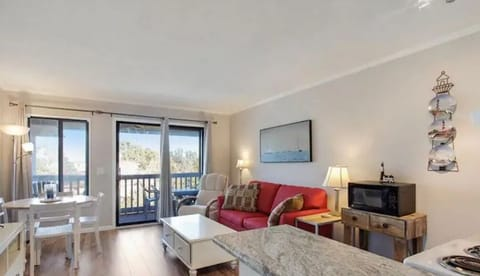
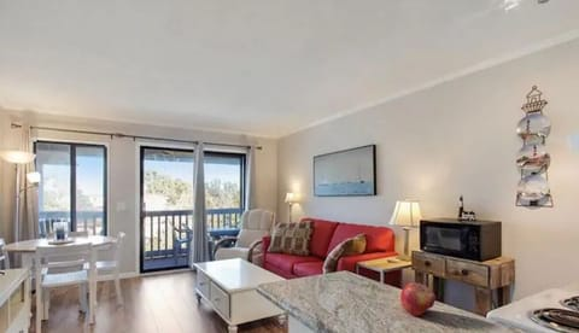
+ fruit (417, 298)
